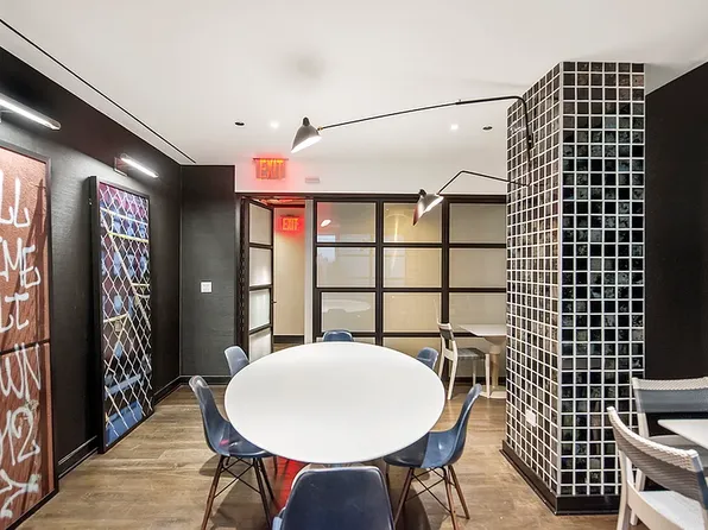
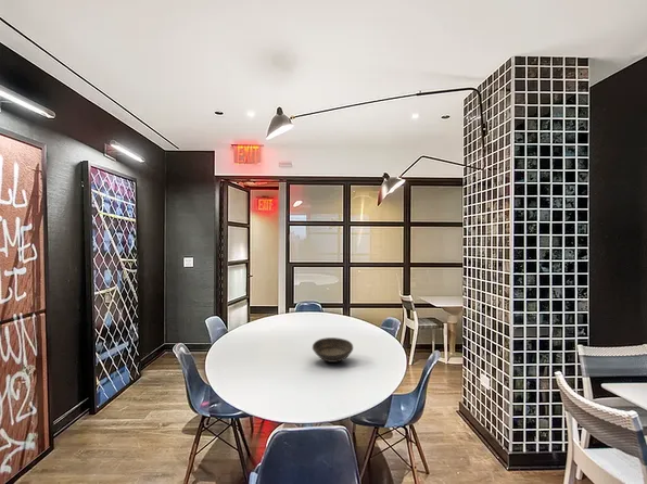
+ bowl (332, 351)
